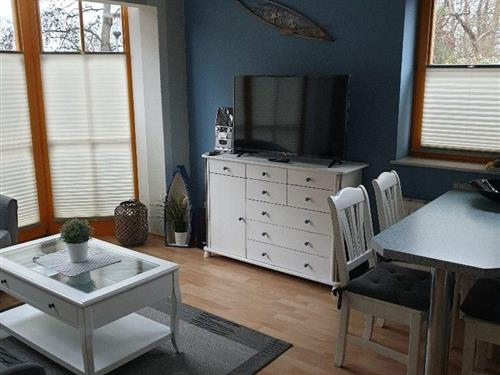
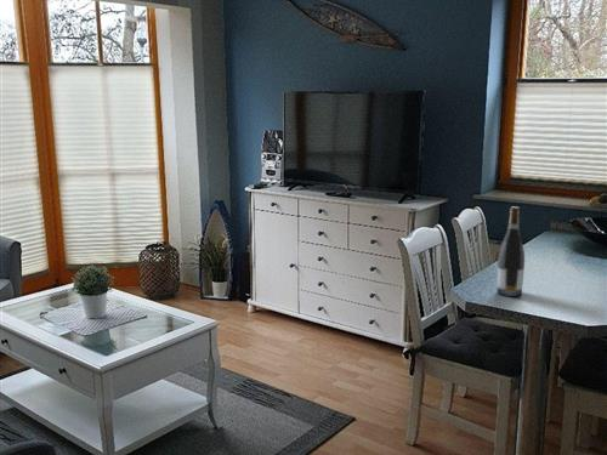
+ wine bottle (511, 250)
